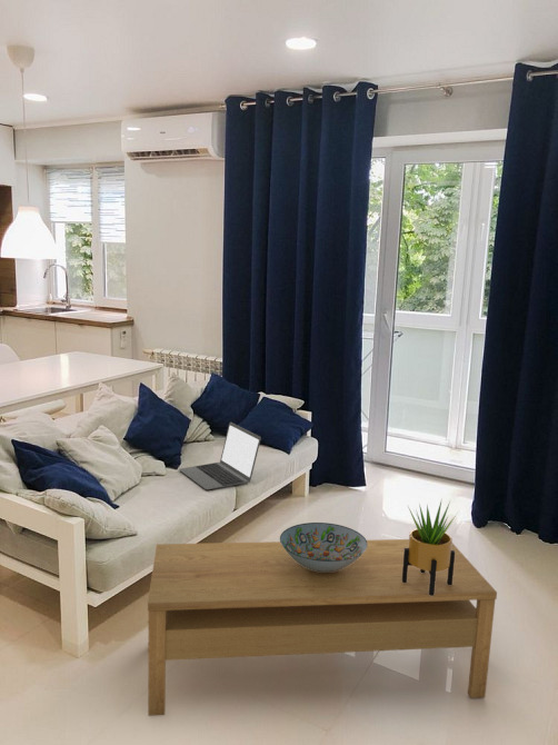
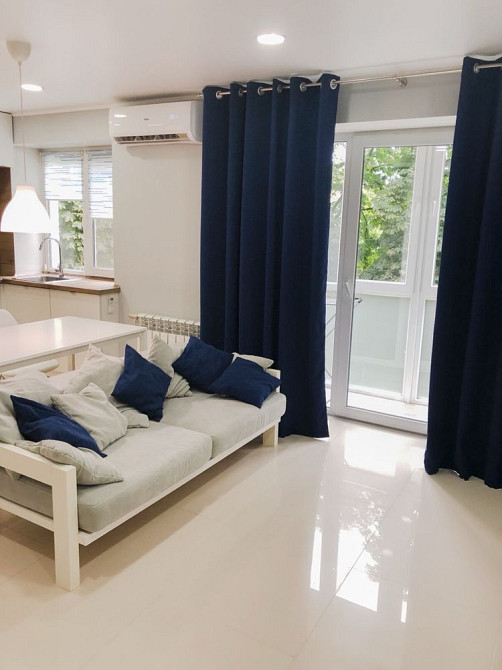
- coffee table (313, 617)
- decorative bowl (322, 552)
- laptop (221, 455)
- potted plant (430, 543)
